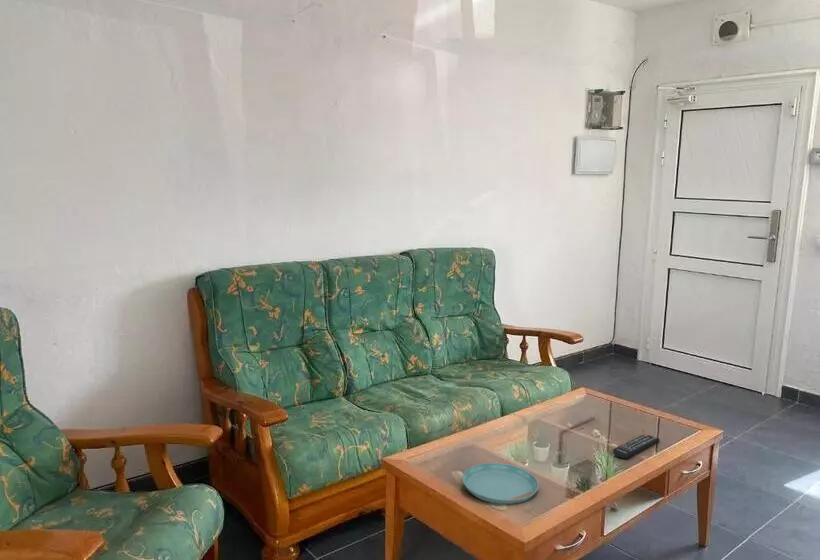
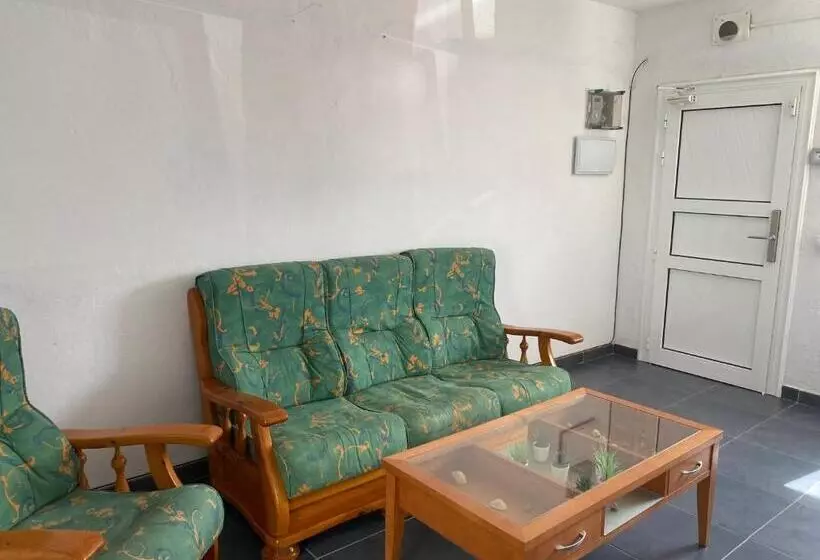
- remote control (636, 445)
- saucer (499, 484)
